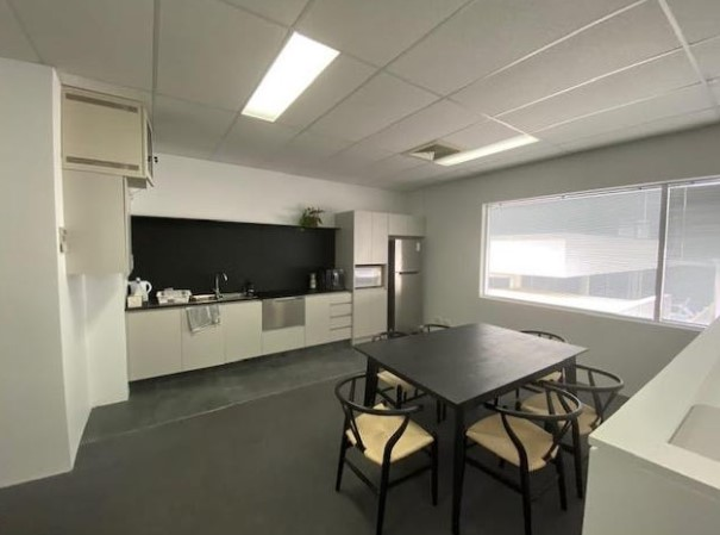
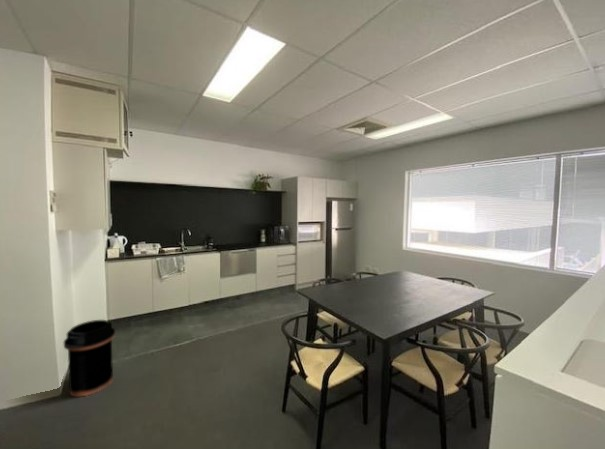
+ trash can (91, 355)
